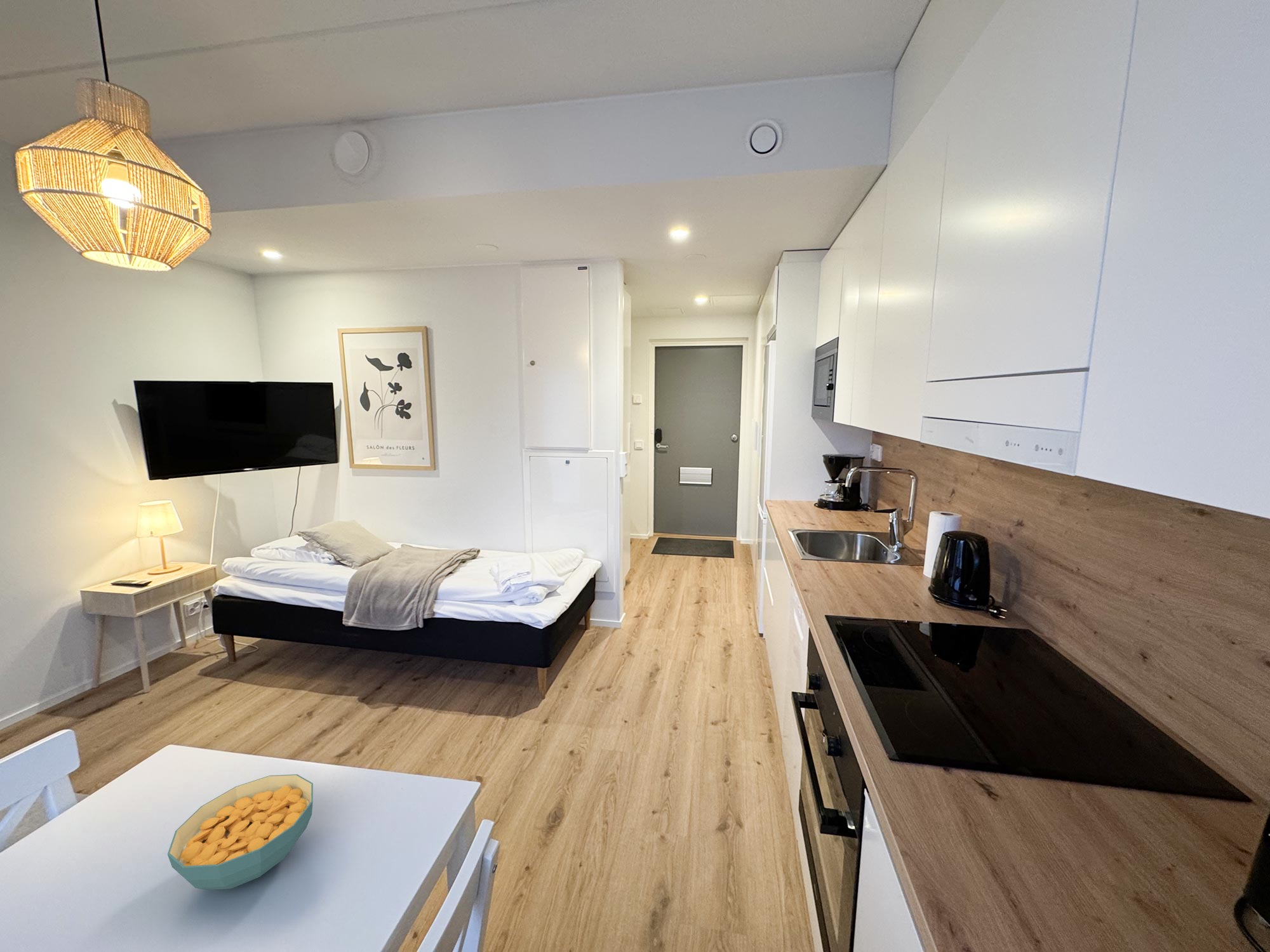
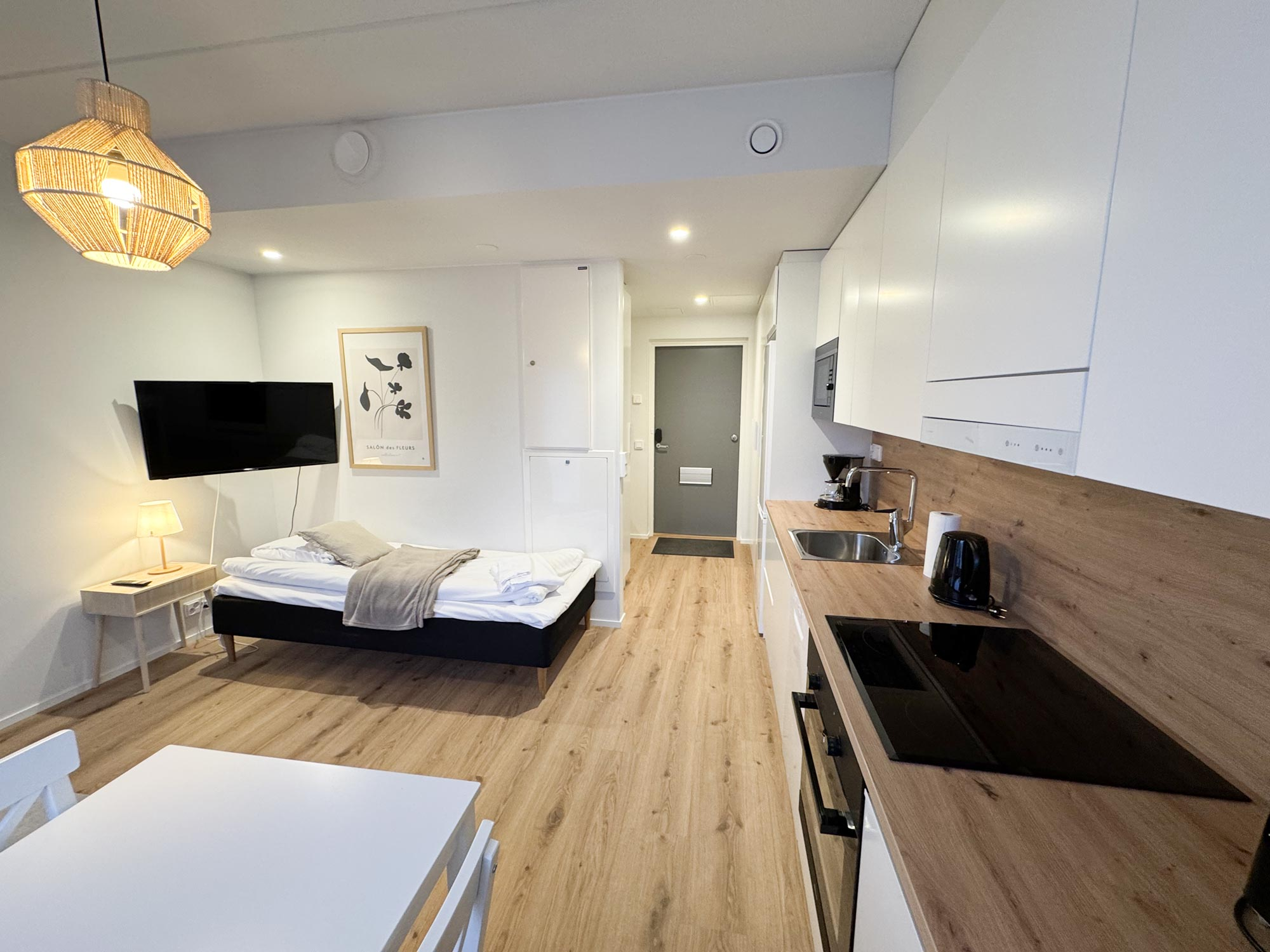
- cereal bowl (249, 840)
